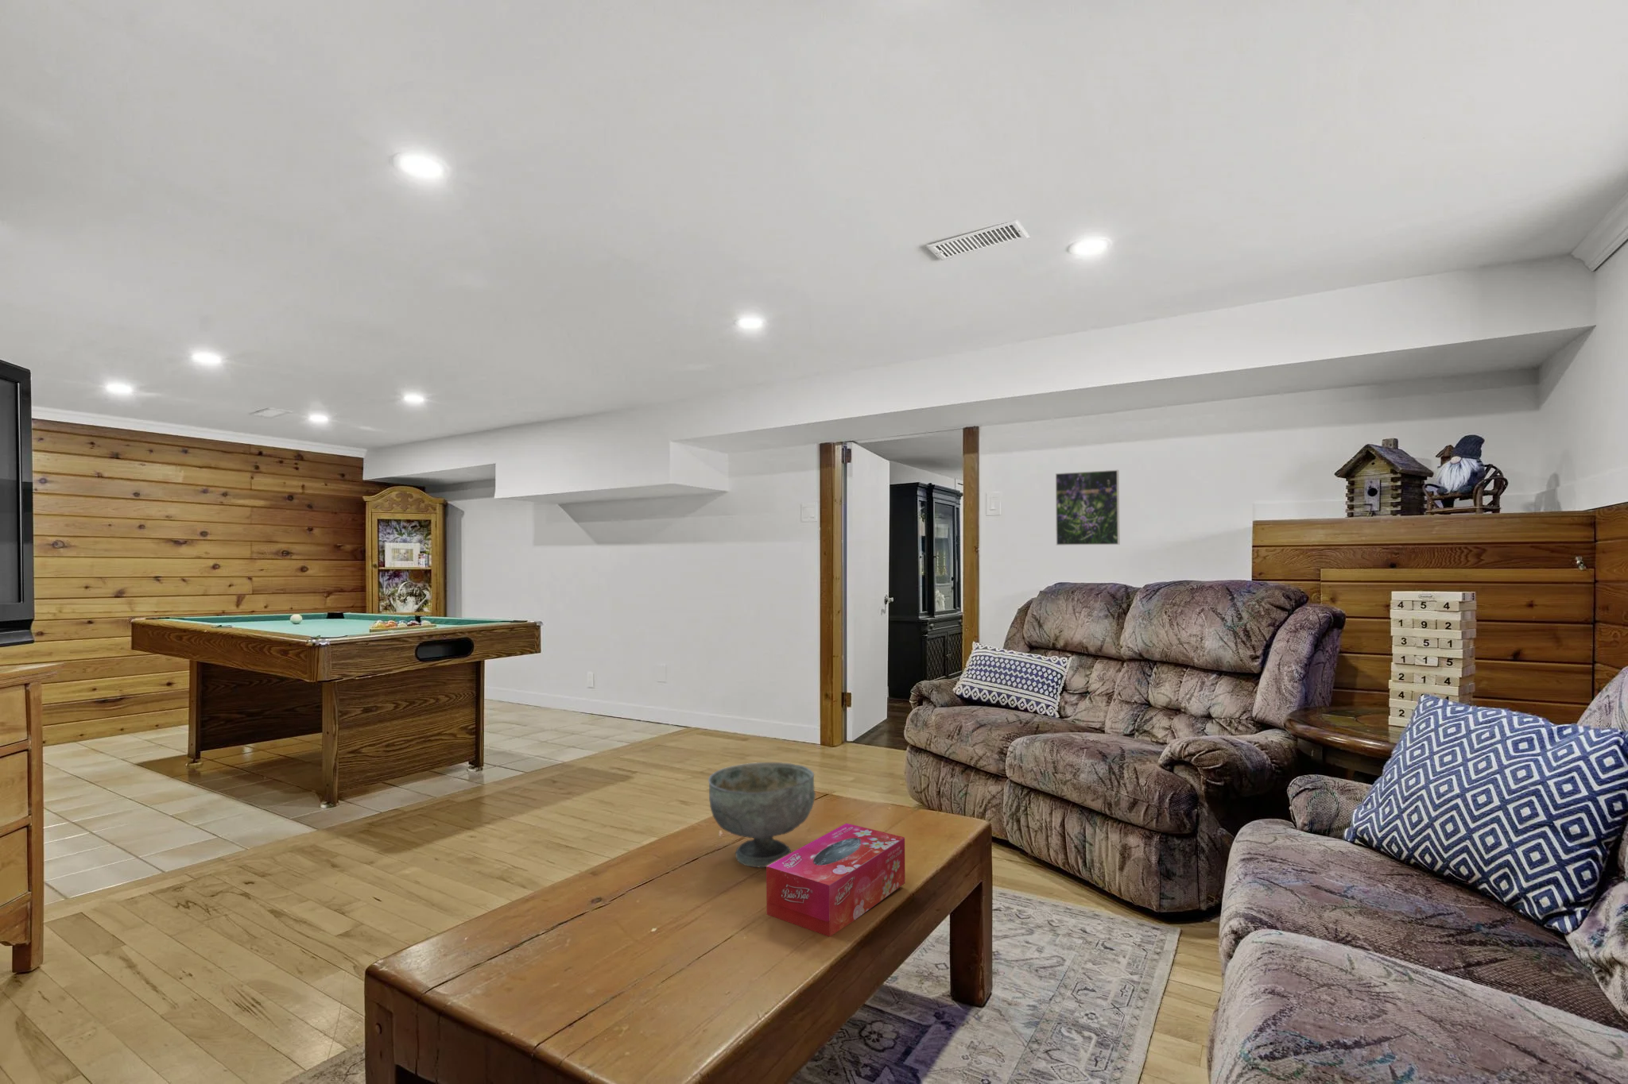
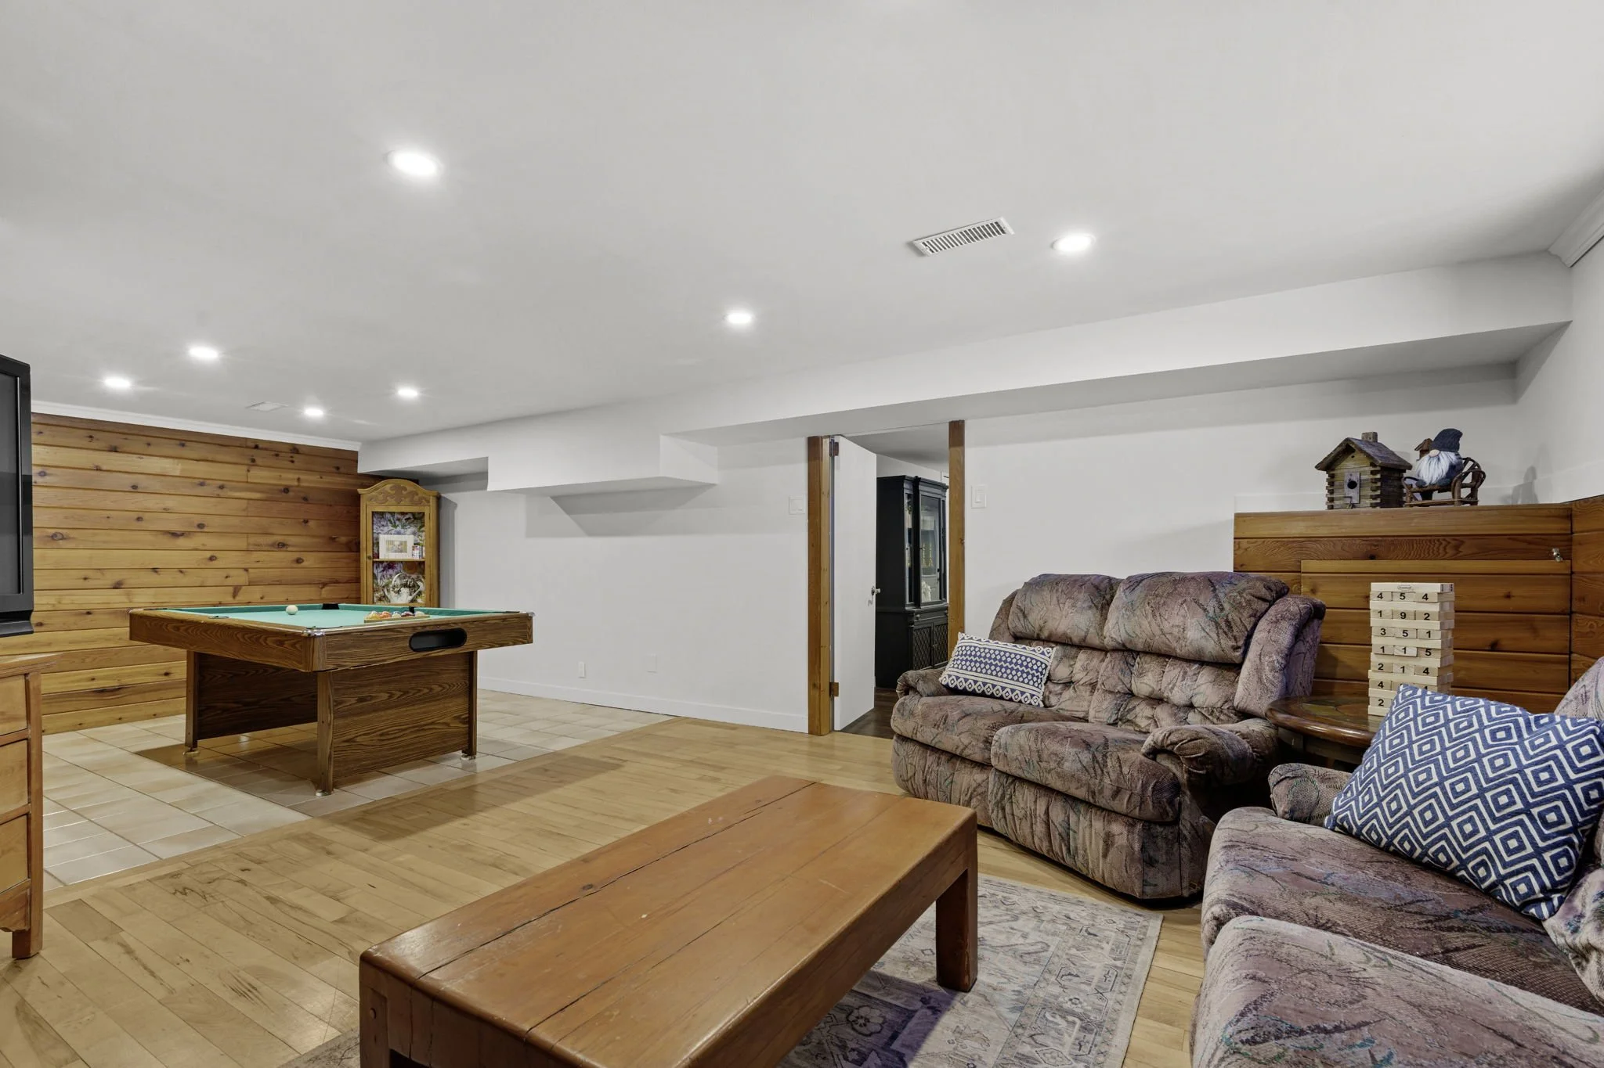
- tissue box (839, 875)
- decorative bowl (761, 814)
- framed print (1087, 508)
